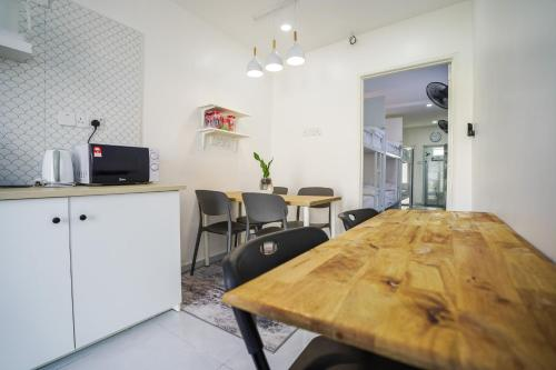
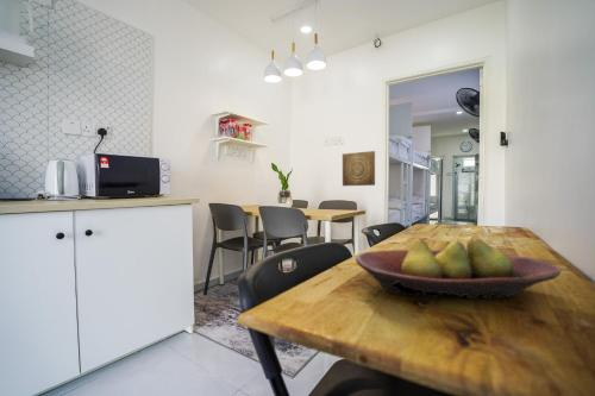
+ wall art (358, 169)
+ fruit bowl (447, 263)
